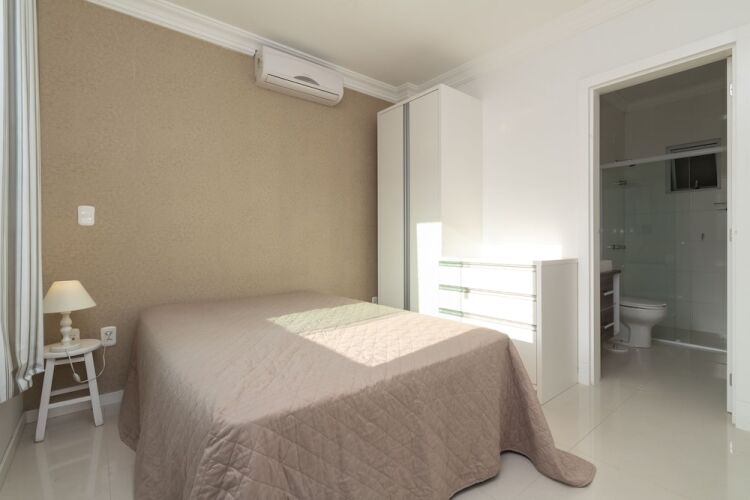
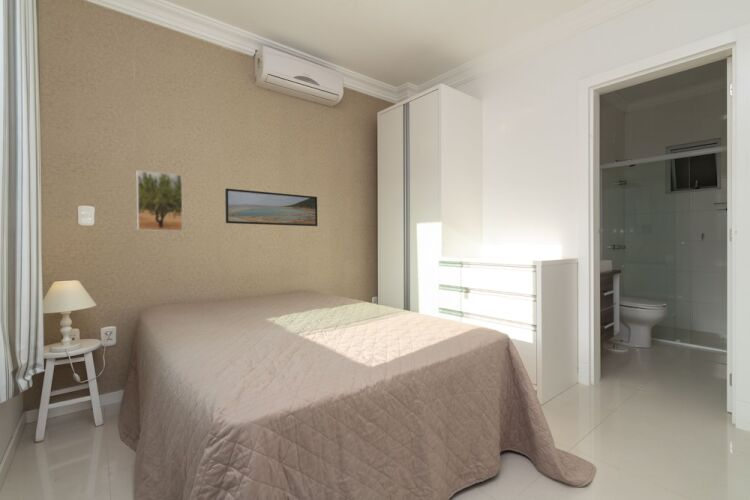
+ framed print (275, 208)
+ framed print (160, 201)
